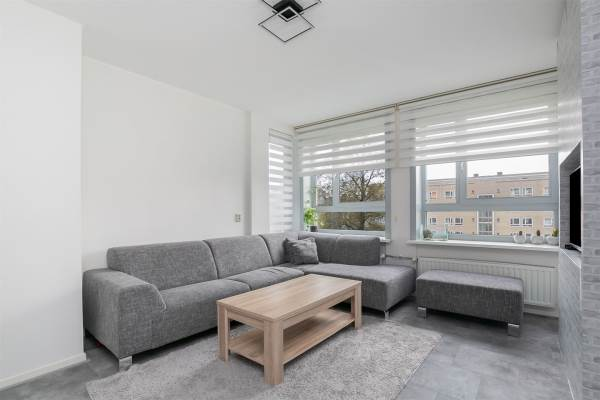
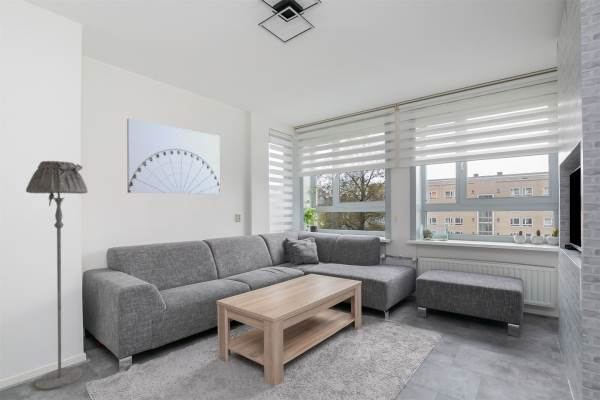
+ floor lamp (58, 270)
+ wall art (178, 160)
